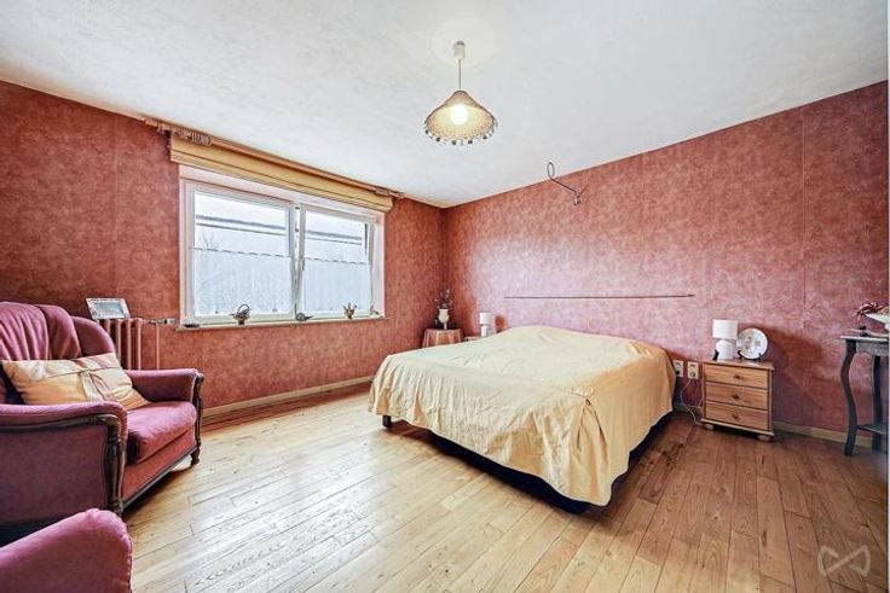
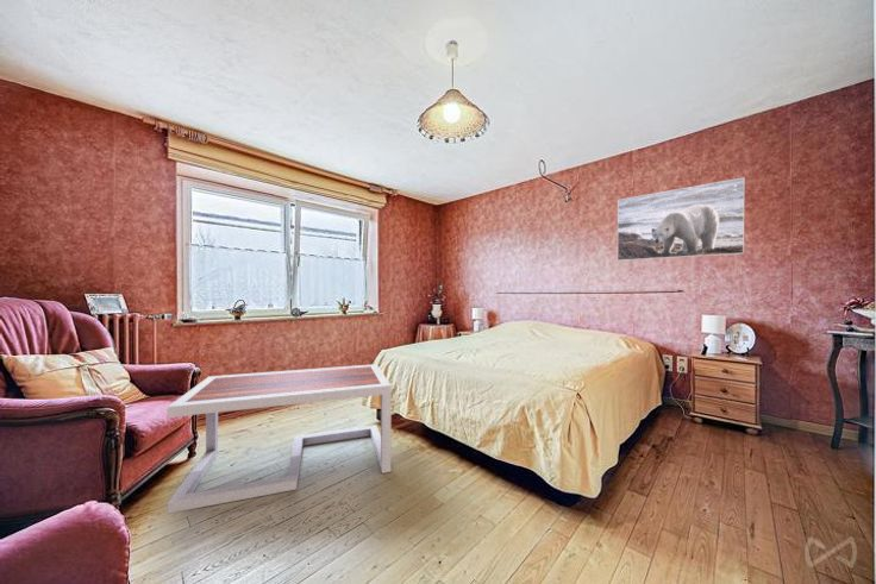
+ coffee table (295, 435)
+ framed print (674, 224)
